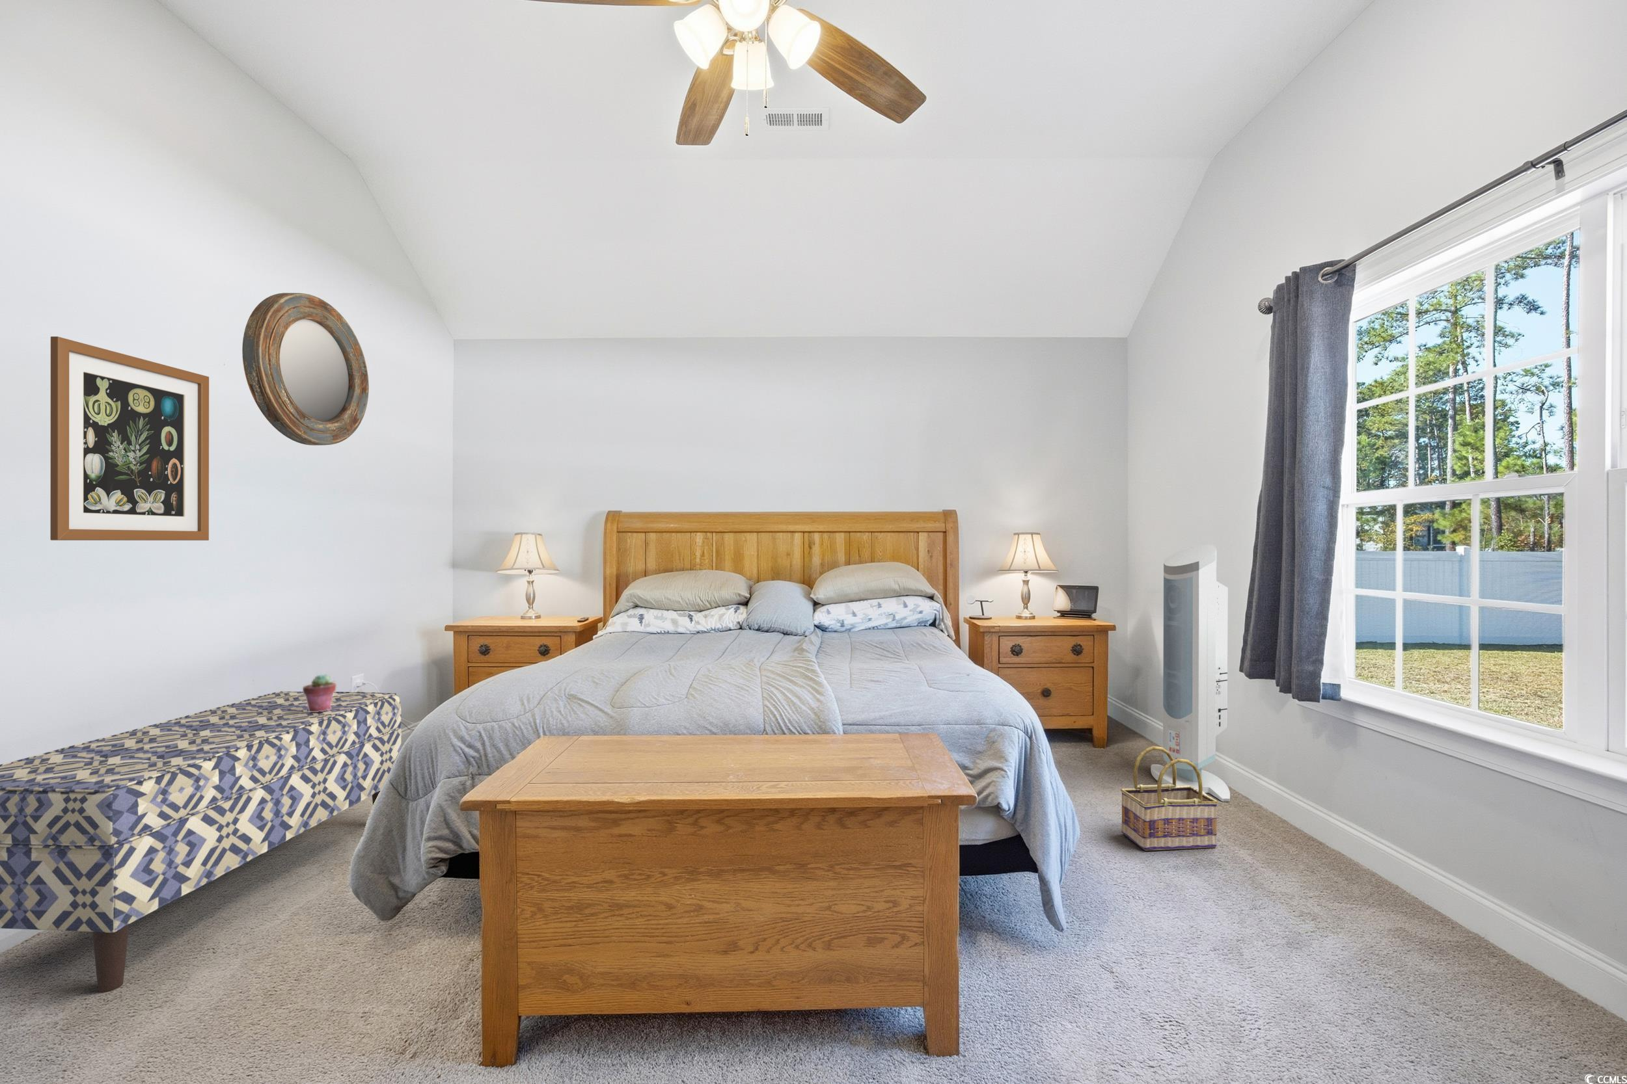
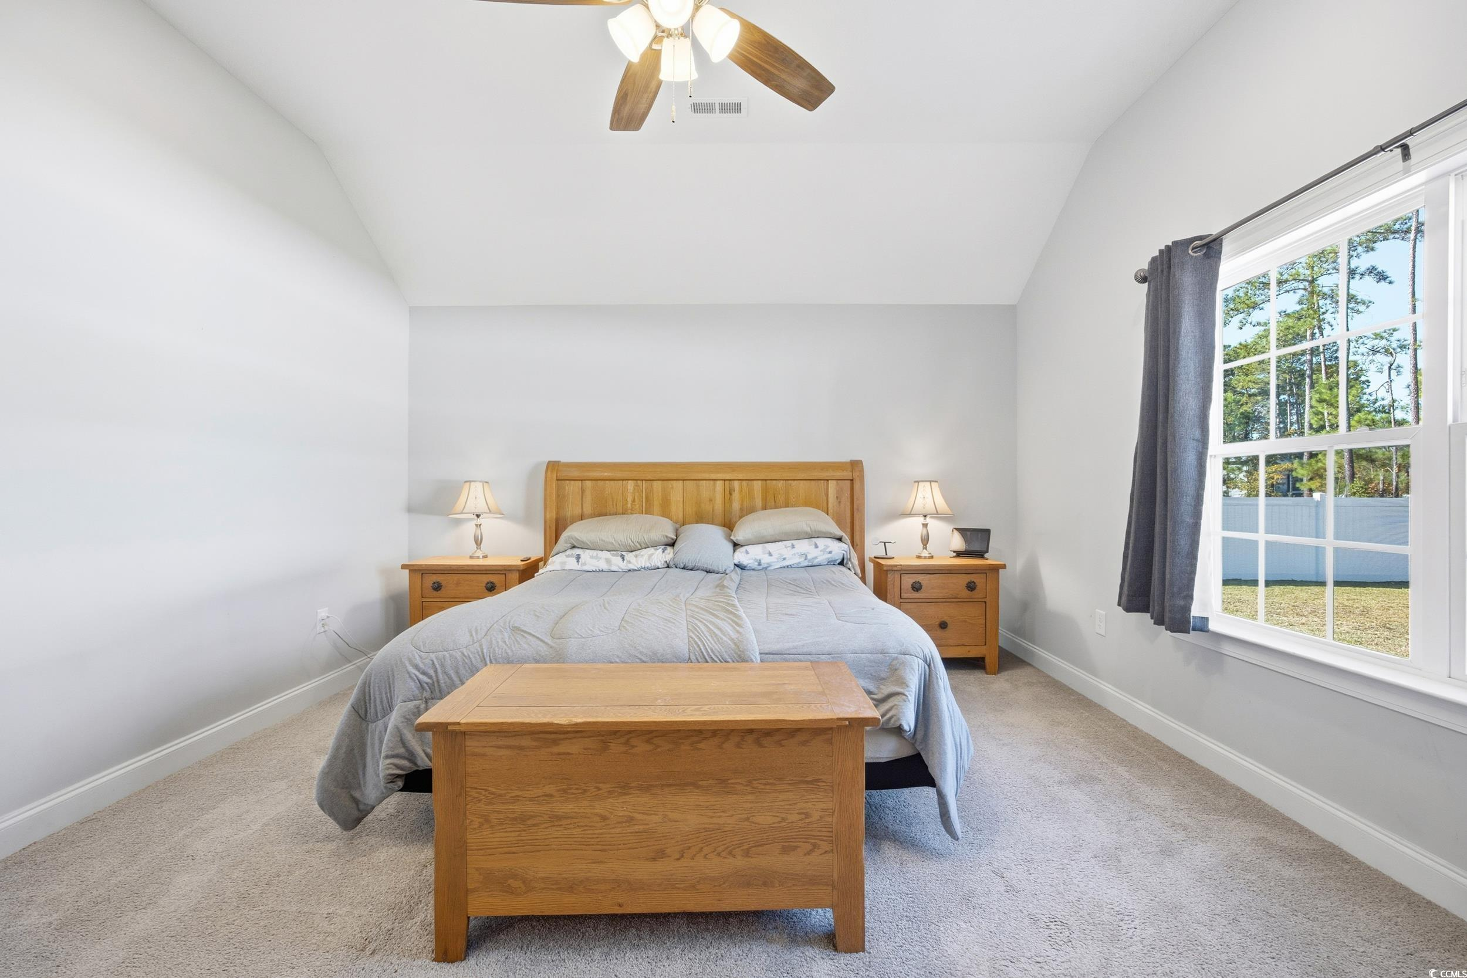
- potted succulent (320, 692)
- basket (1167, 796)
- wall art (138, 449)
- home mirror (312, 370)
- air purifier (1189, 663)
- bench (217, 806)
